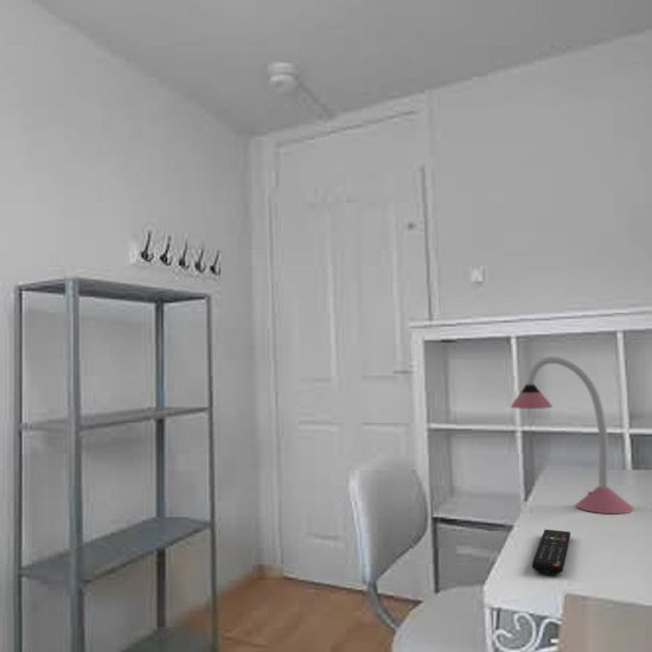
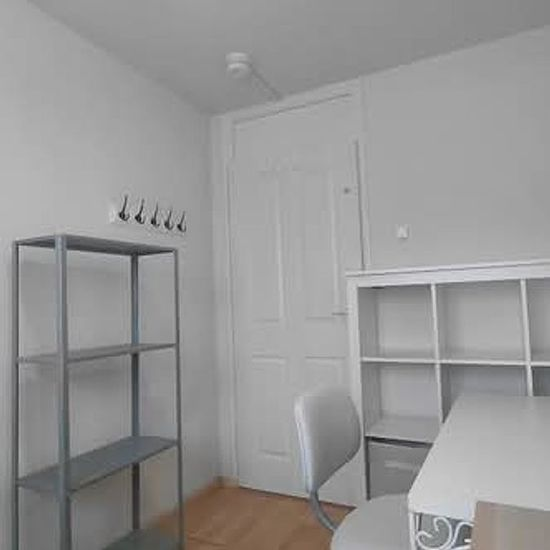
- remote control (552, 550)
- desk lamp (551, 407)
